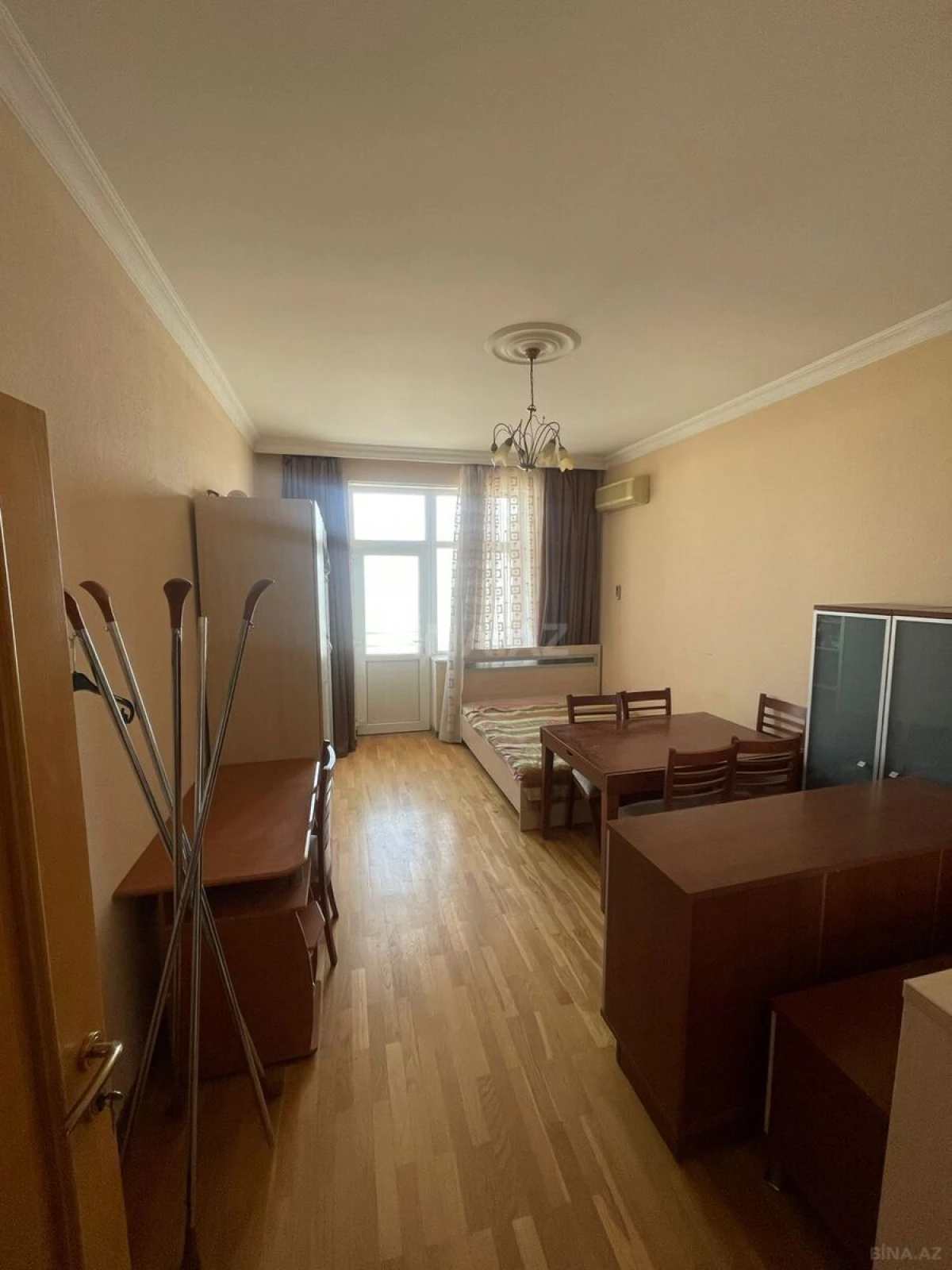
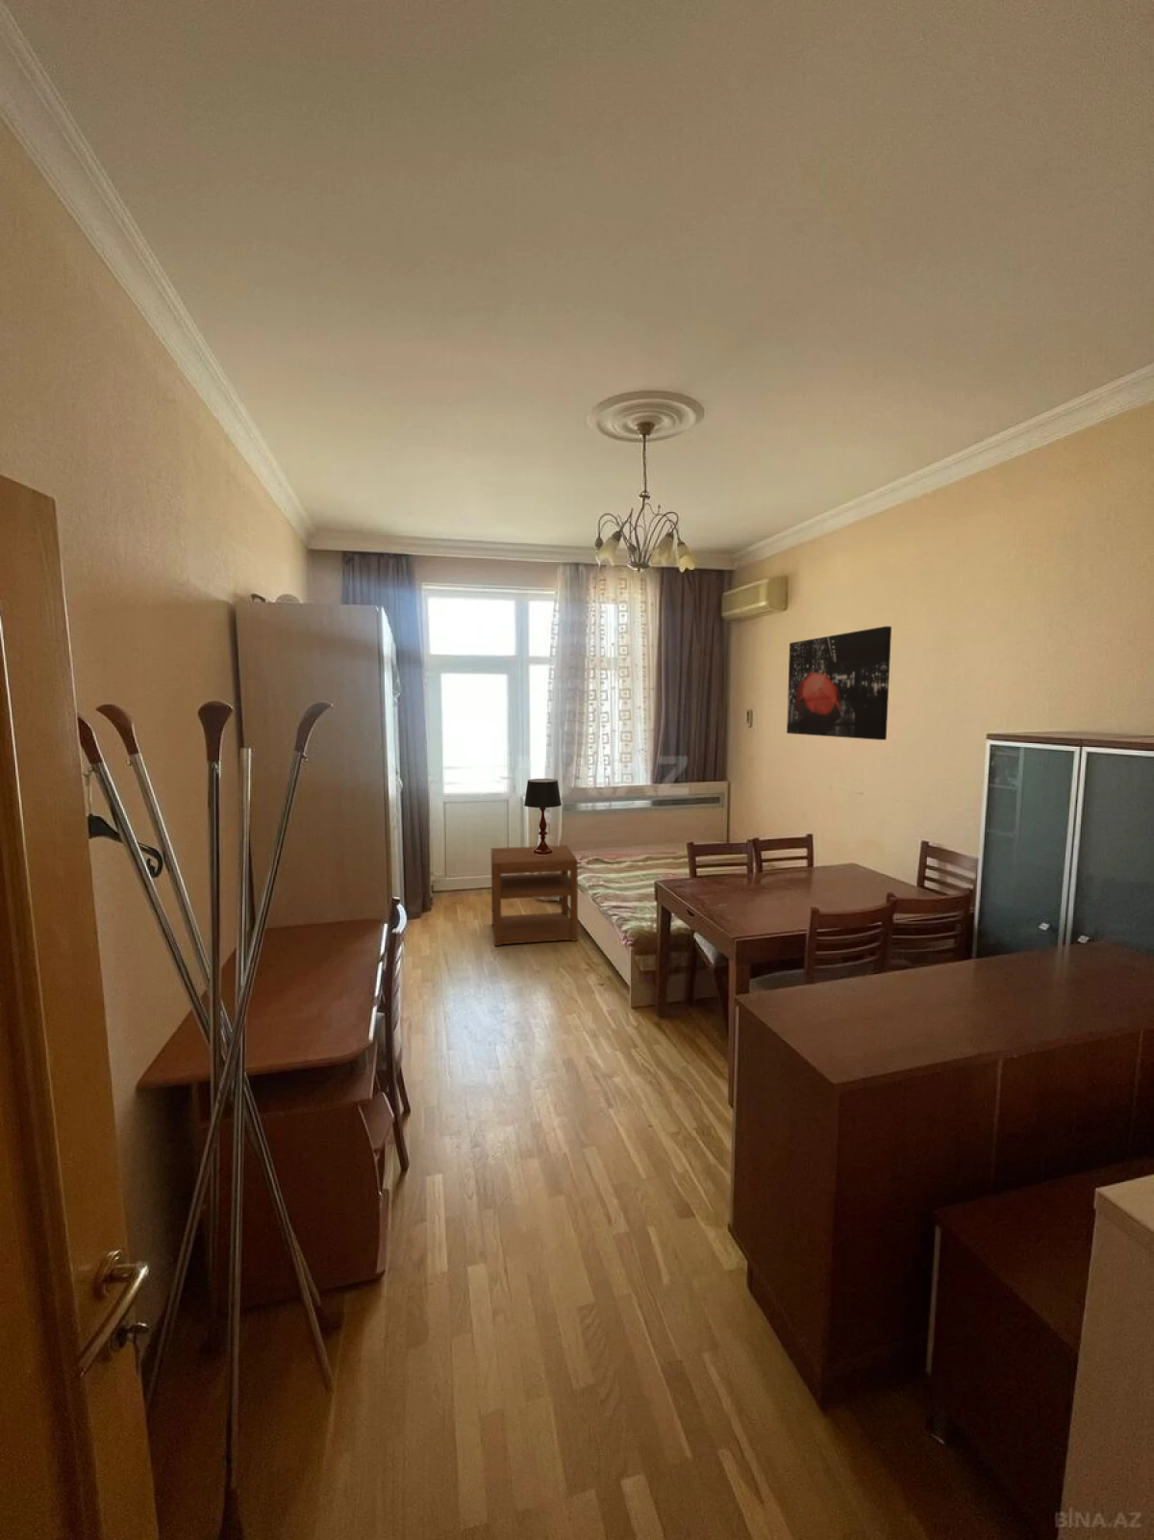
+ wall art (833, 686)
+ nightstand (533, 892)
+ table lamp (542, 816)
